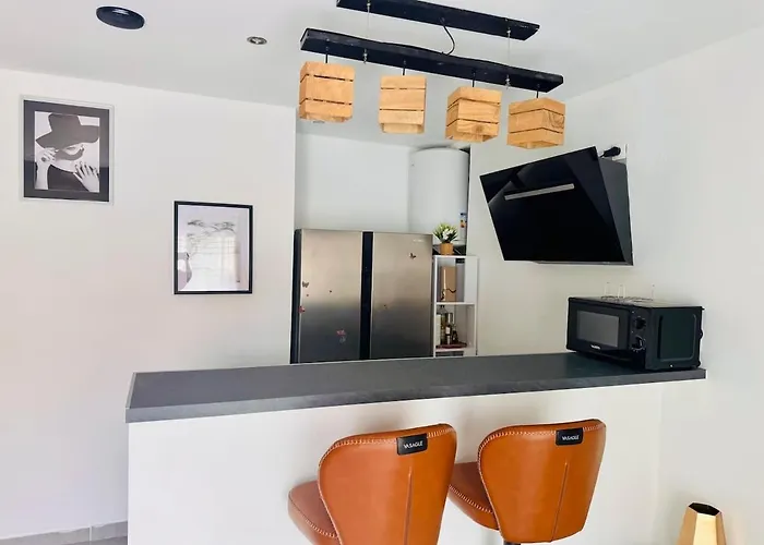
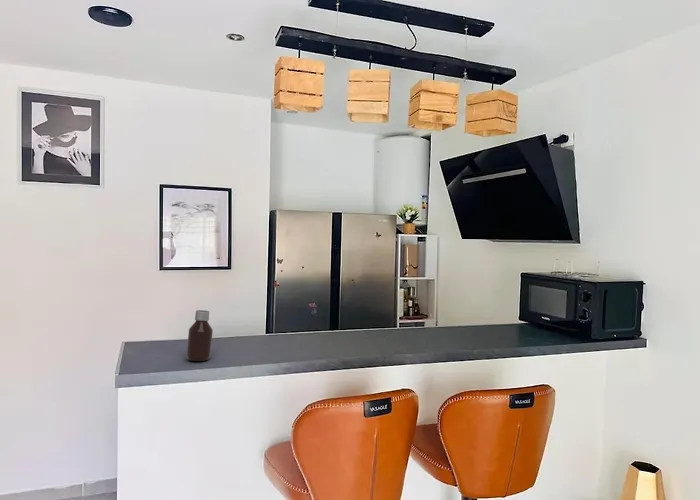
+ bottle (199, 335)
